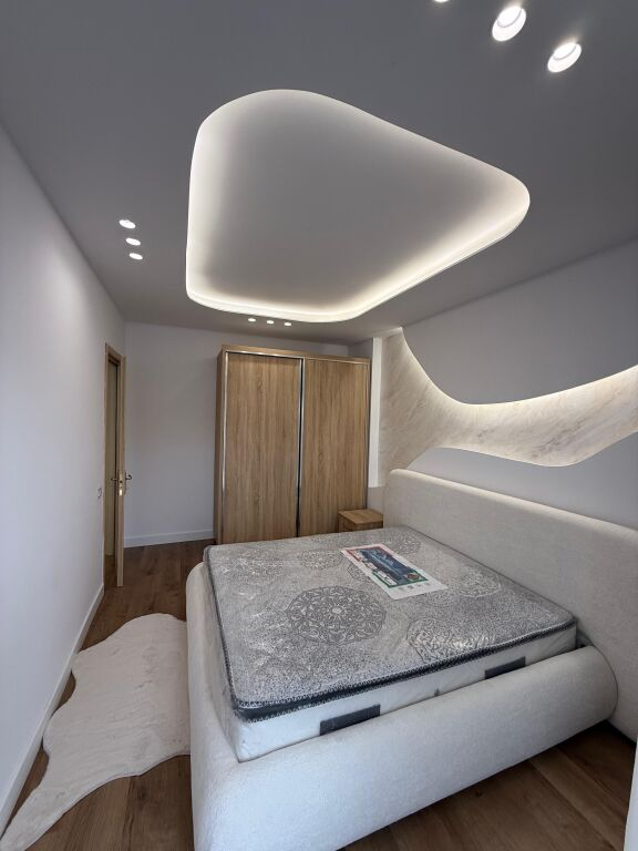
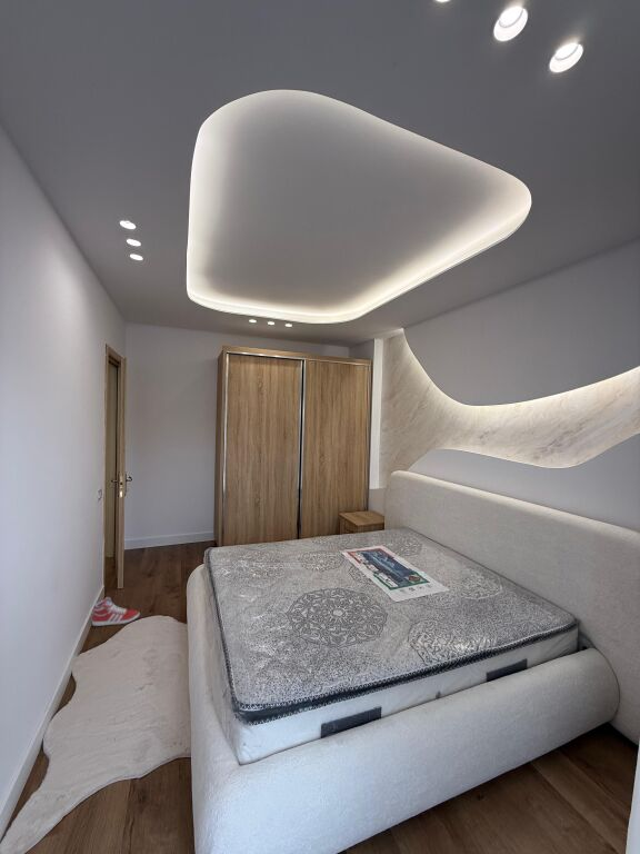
+ sneaker (116, 609)
